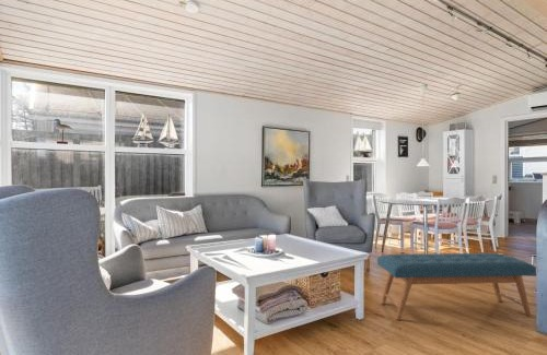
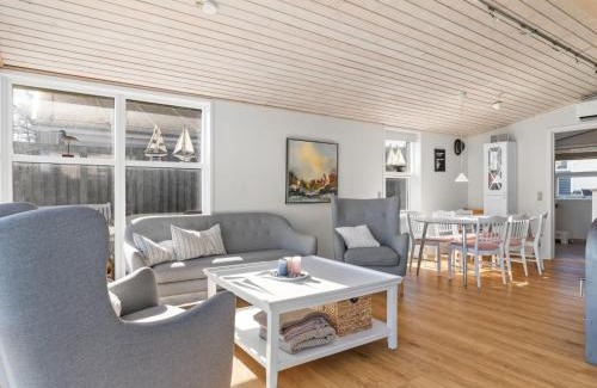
- bench (452, 283)
